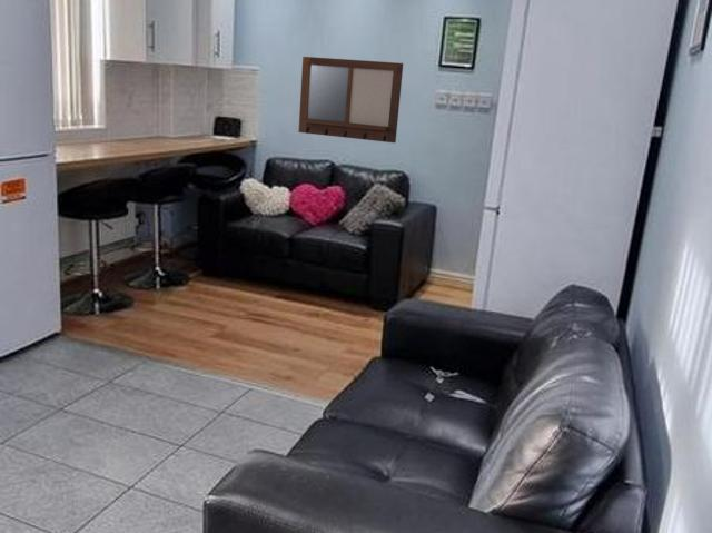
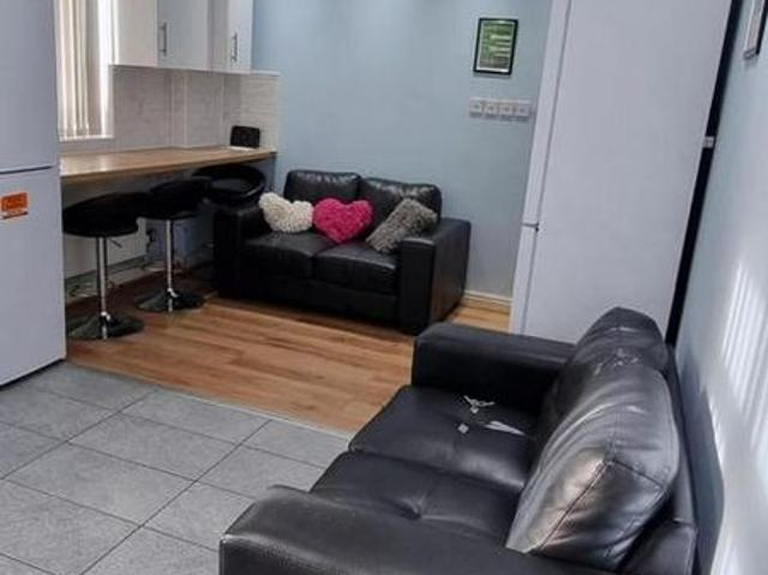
- writing board (347, 99)
